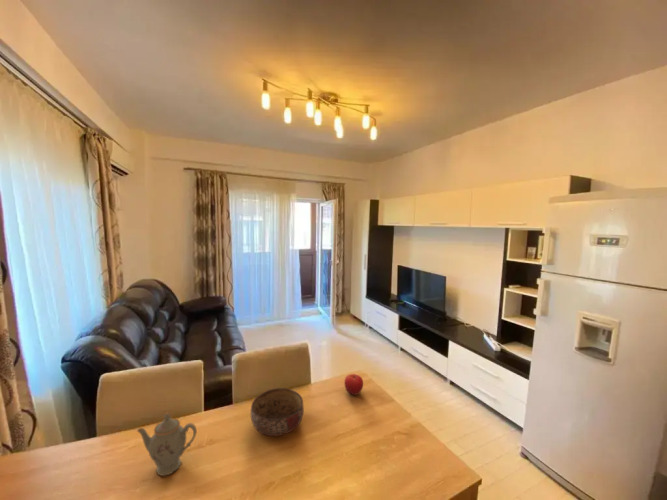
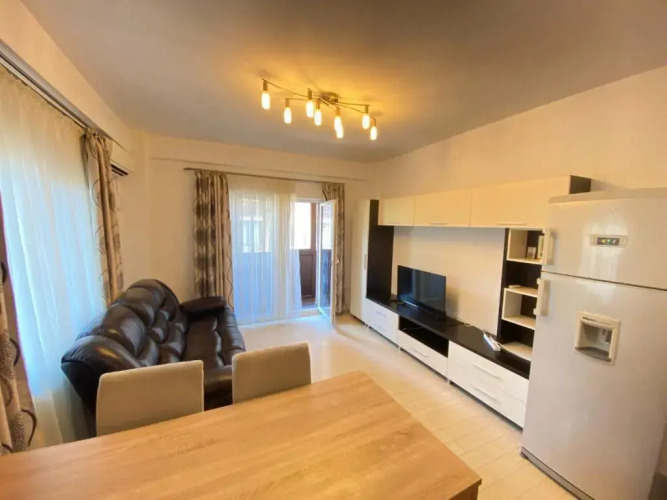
- fruit (353, 383)
- chinaware (167, 440)
- bowl (277, 413)
